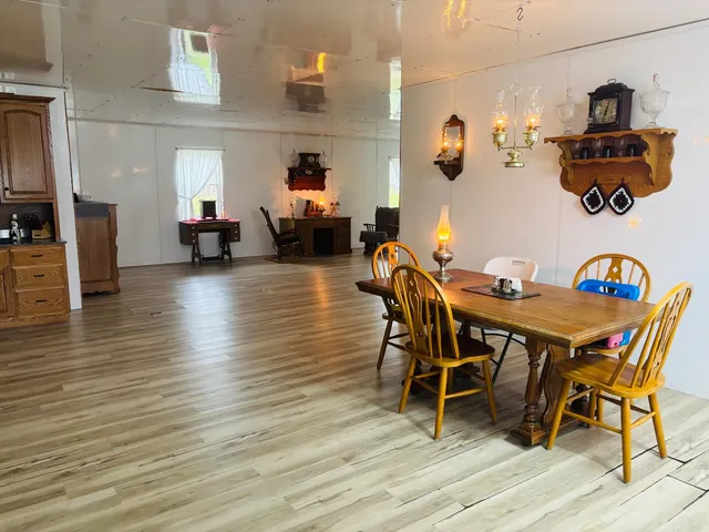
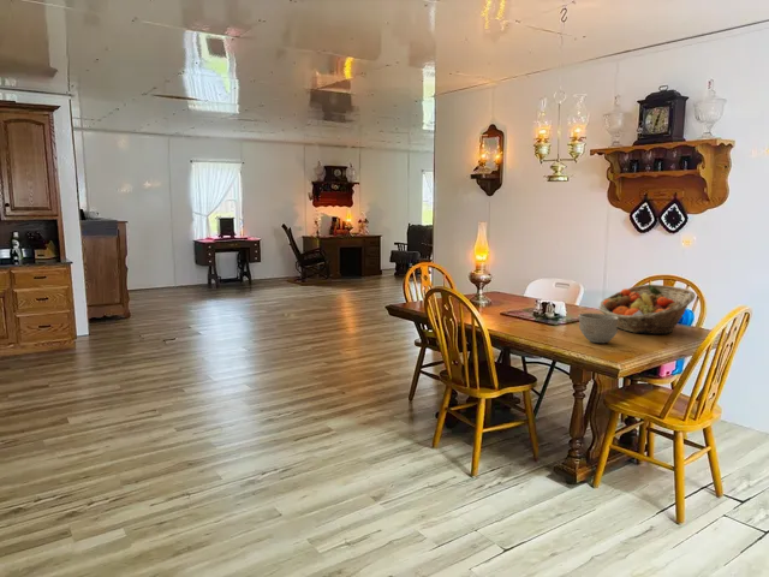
+ bowl (598, 328)
+ fruit basket (644, 308)
